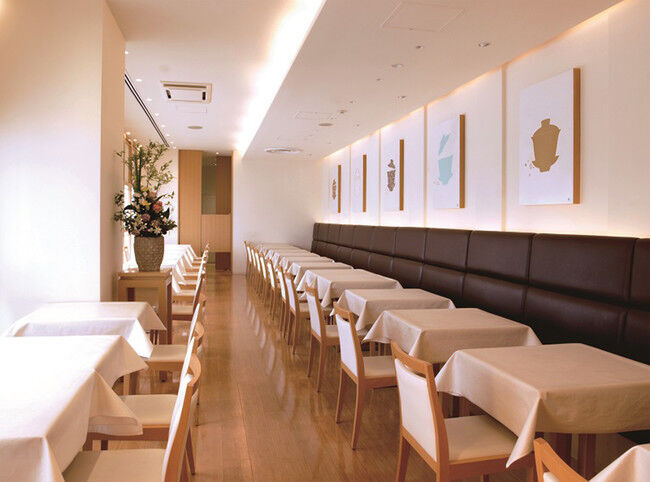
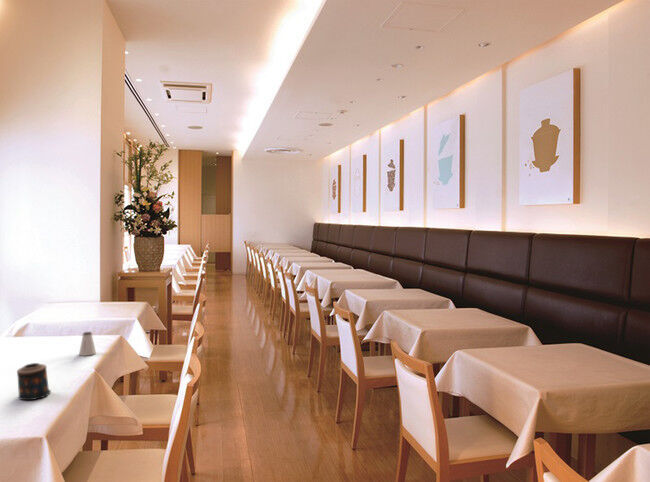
+ saltshaker (87, 343)
+ candle (33, 379)
